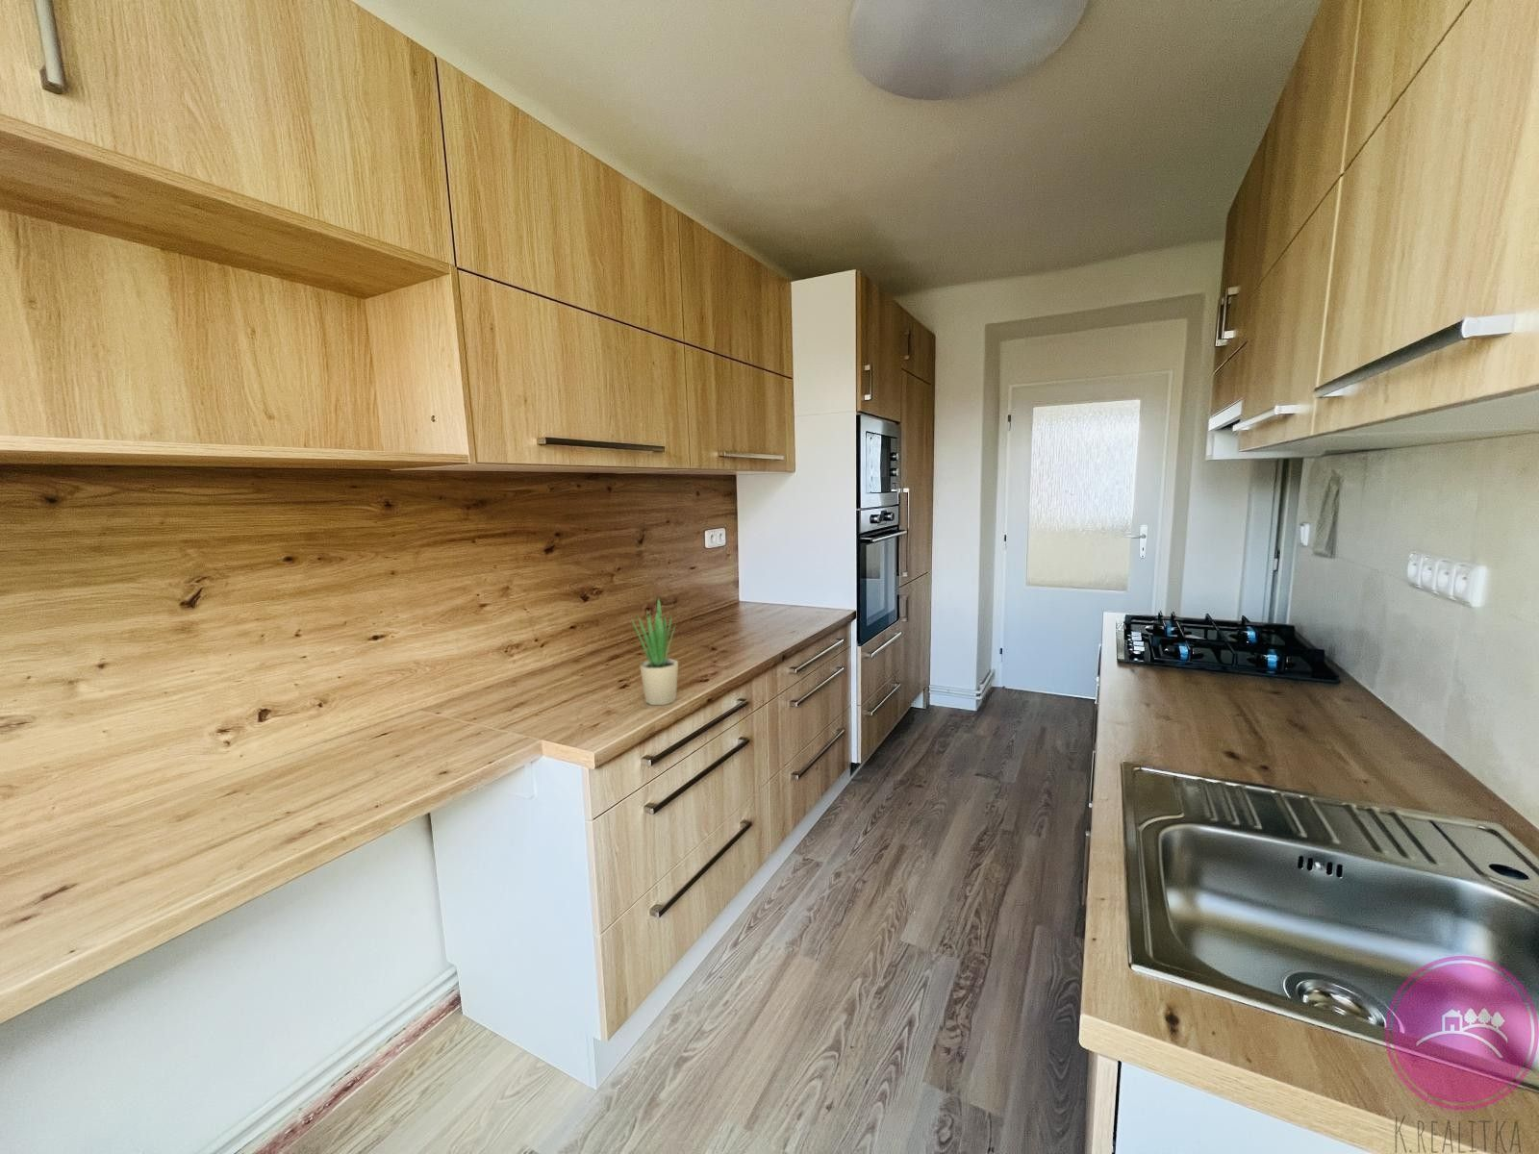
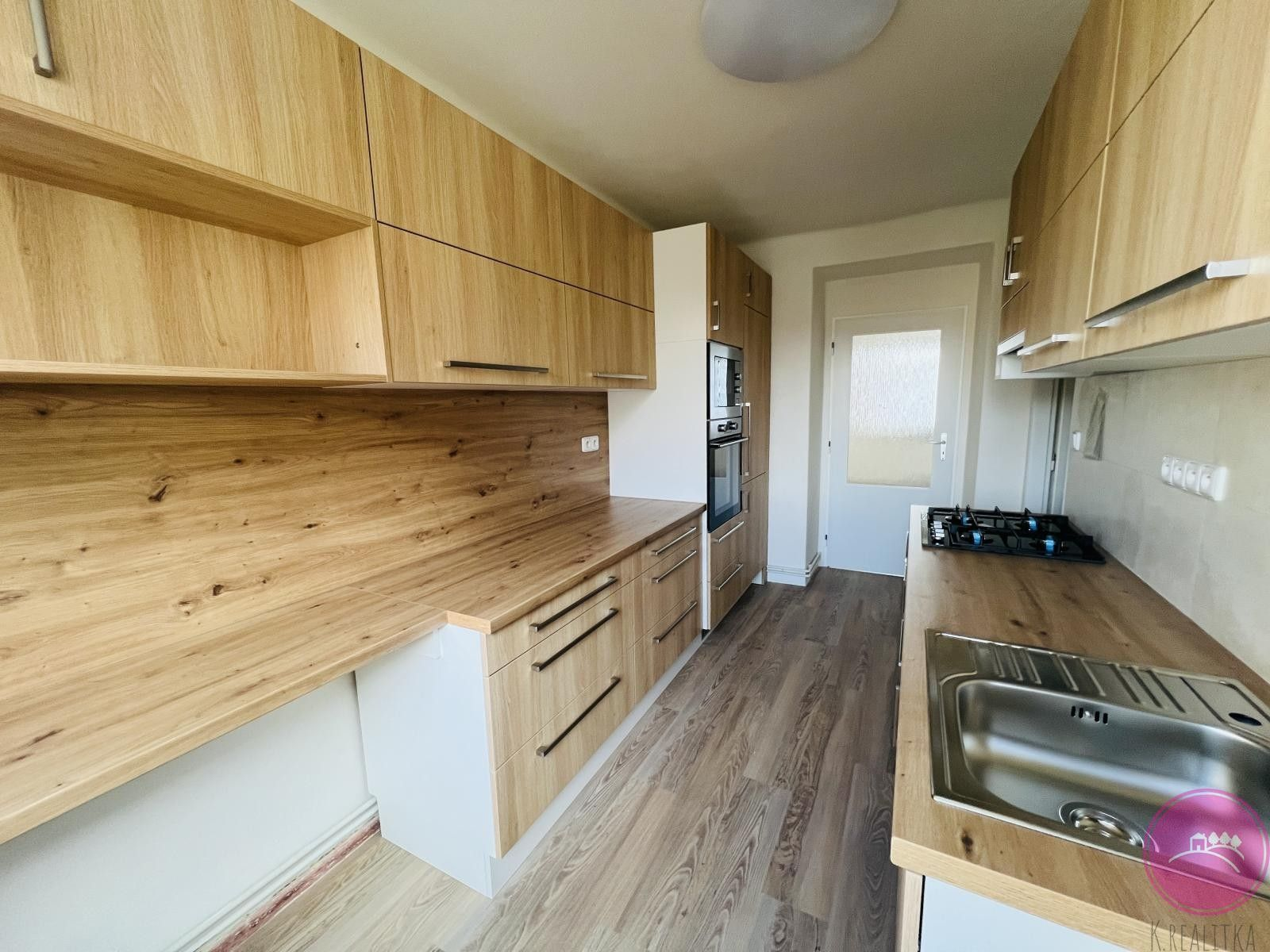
- potted plant (654, 649)
